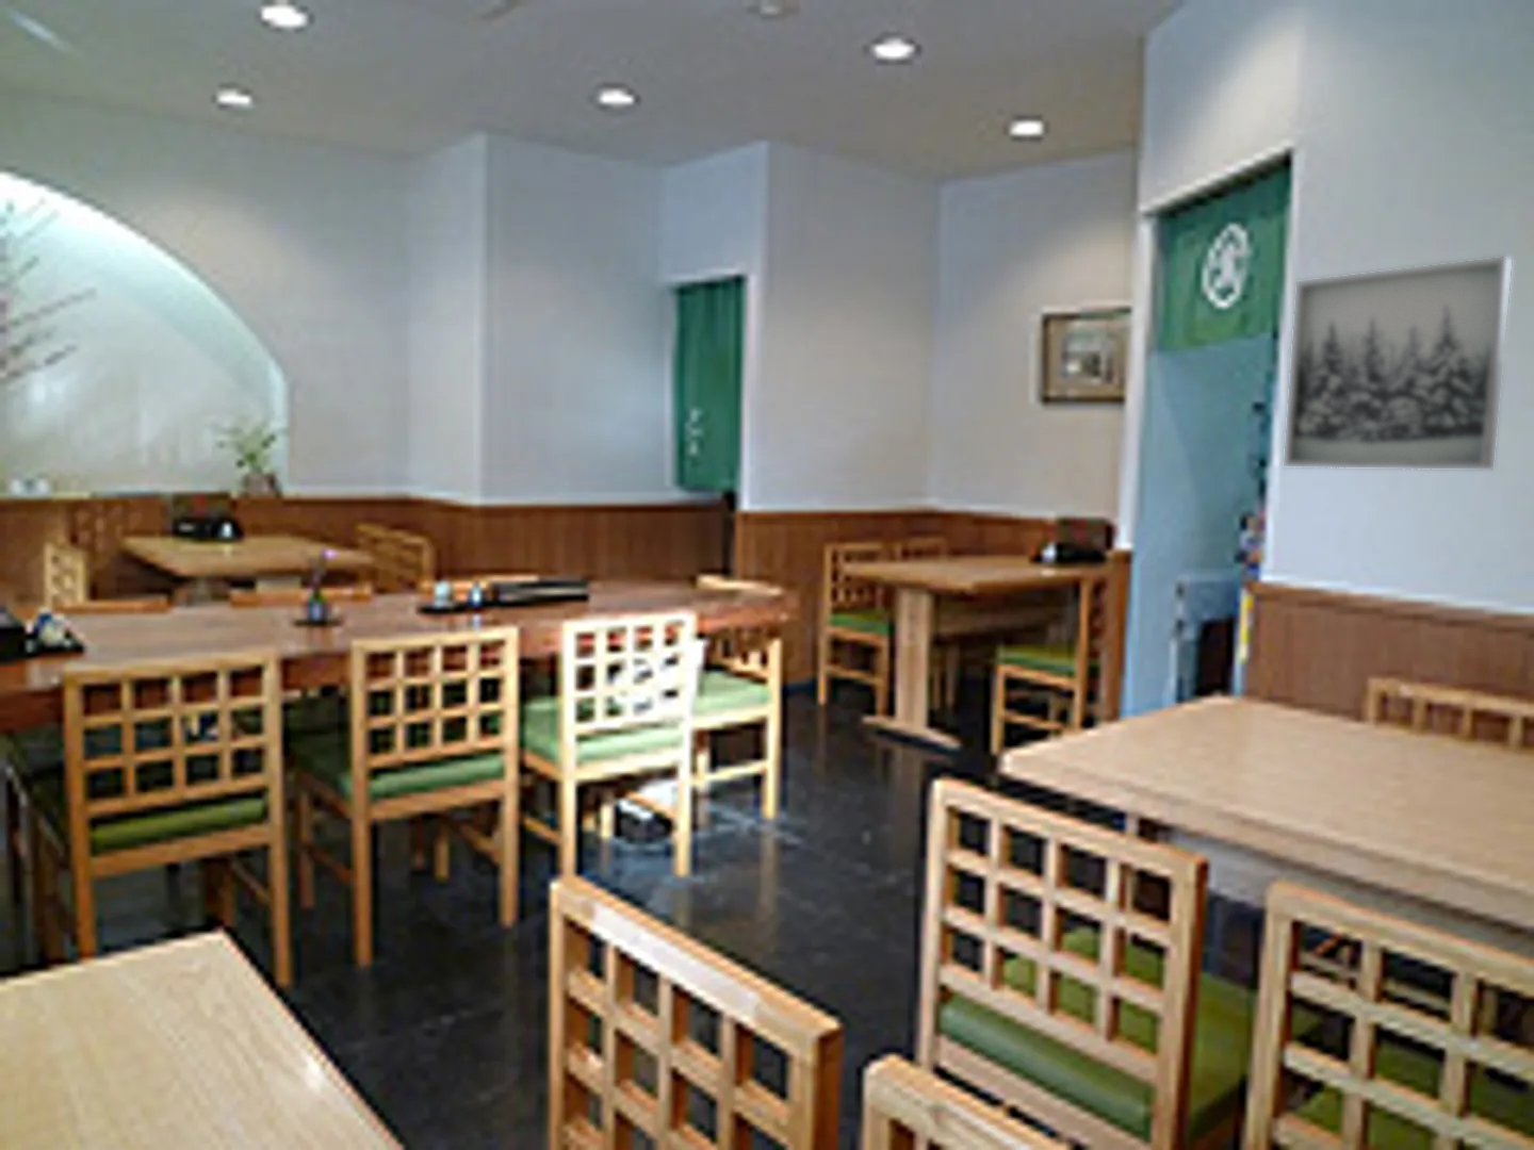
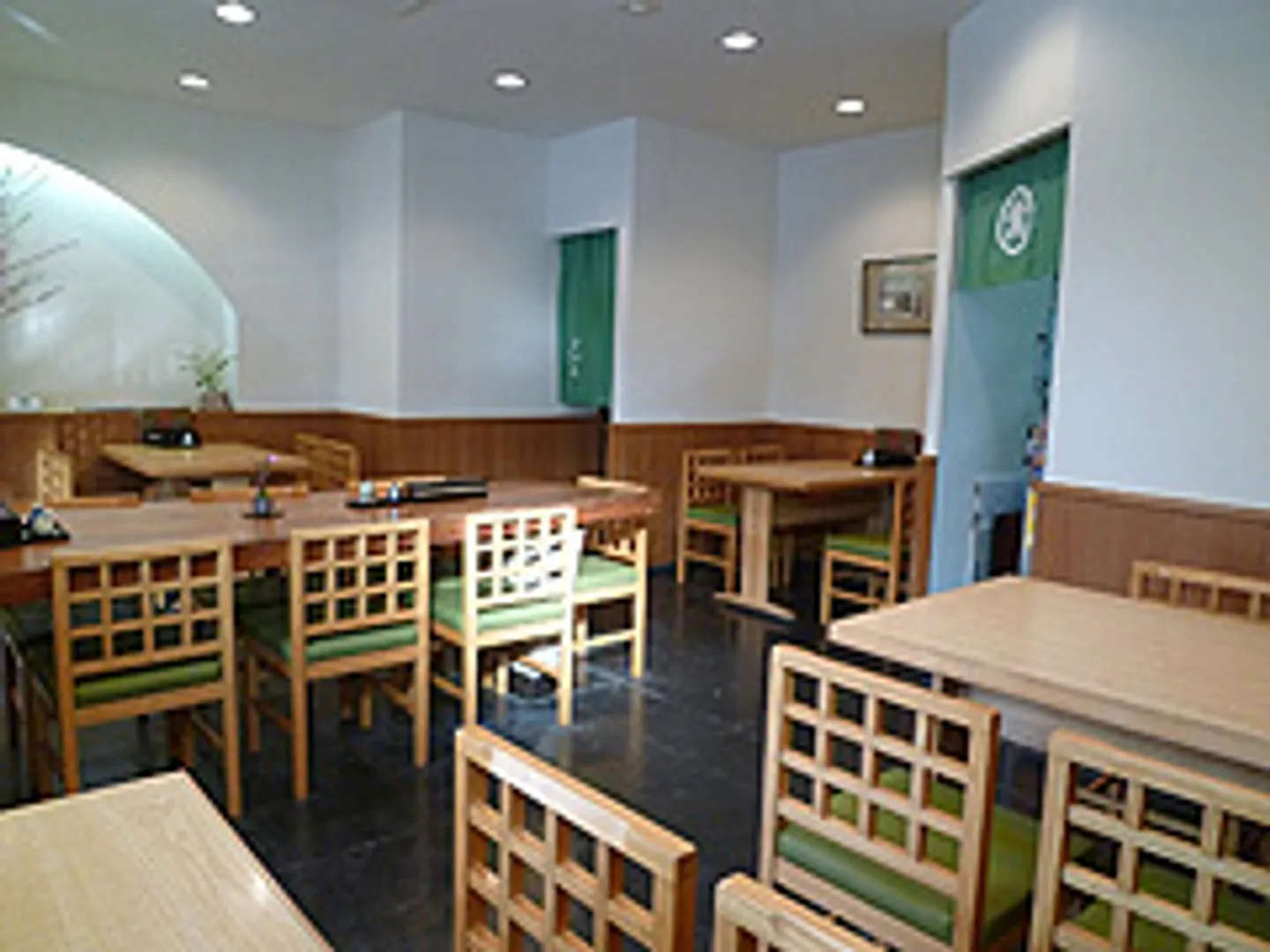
- wall art (1389, 370)
